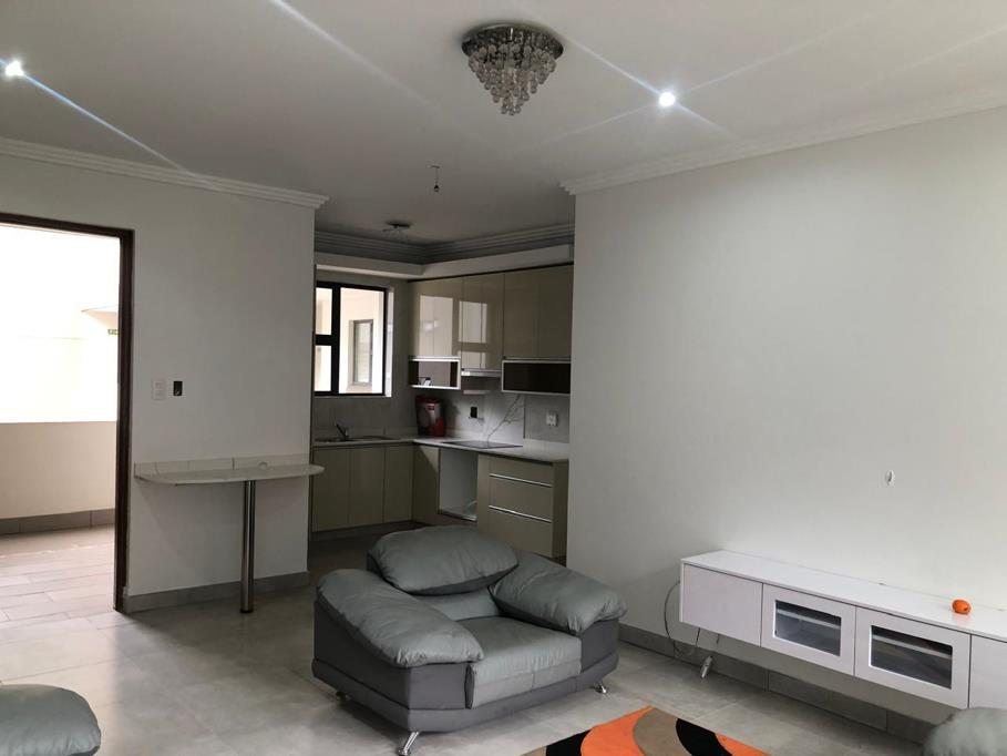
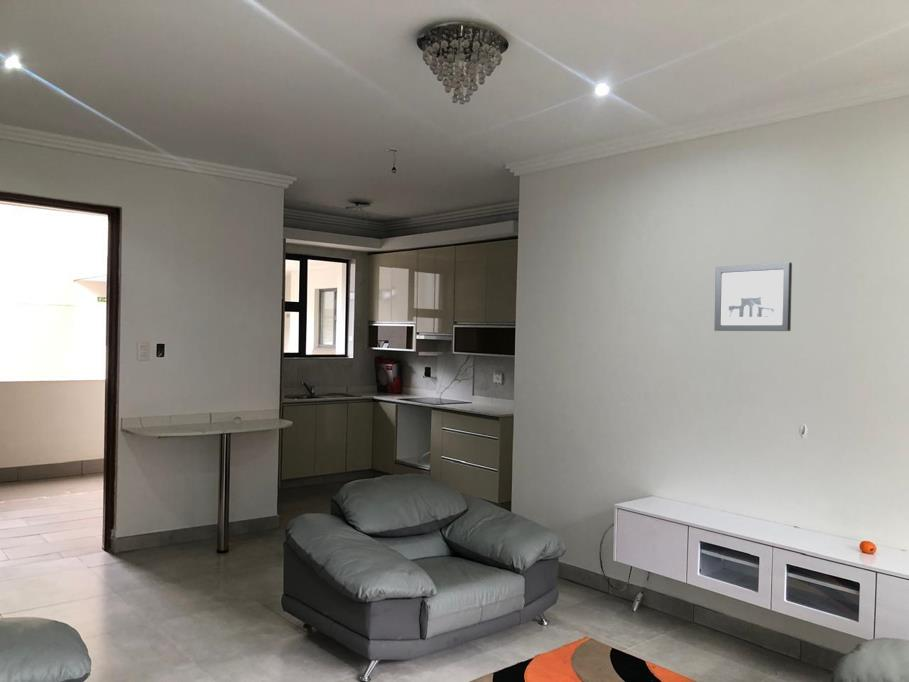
+ wall art (751, 297)
